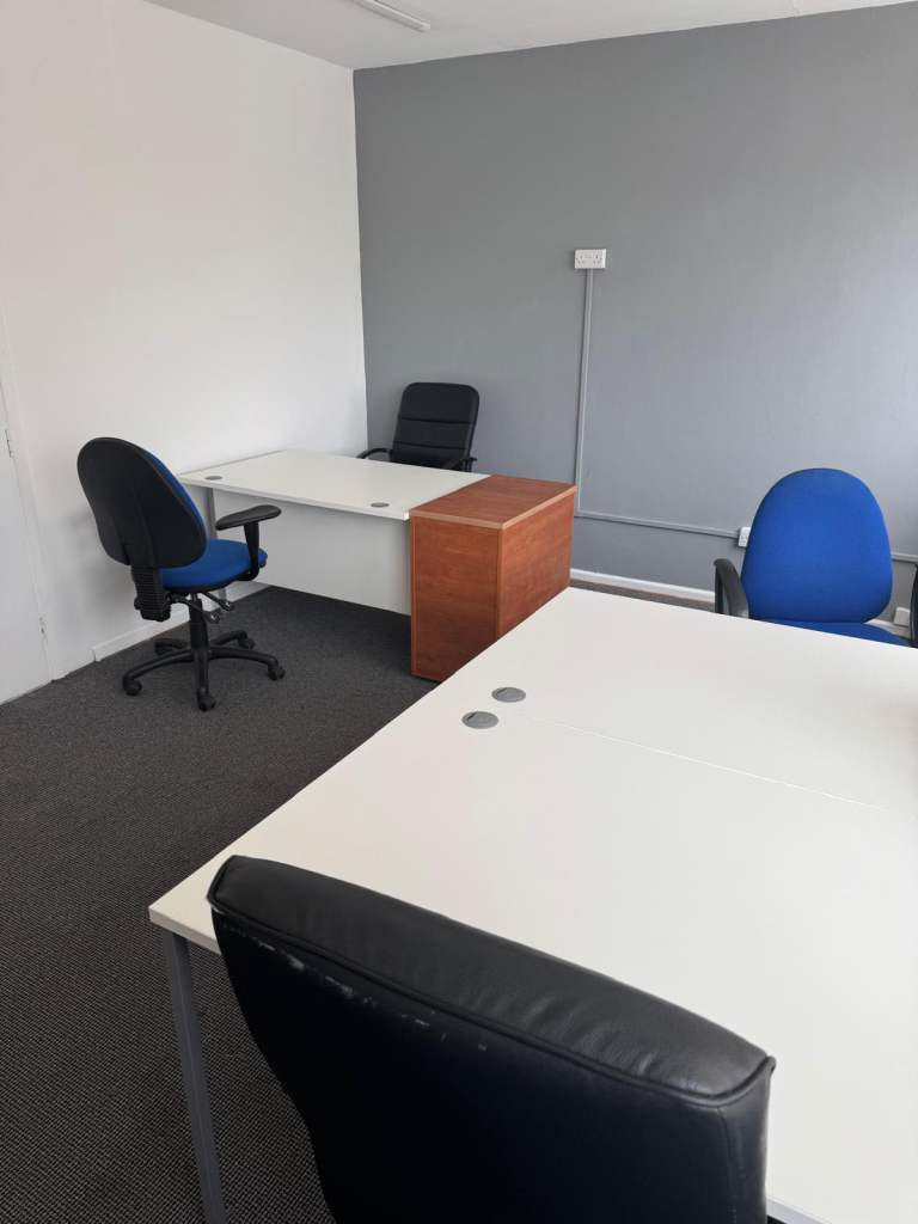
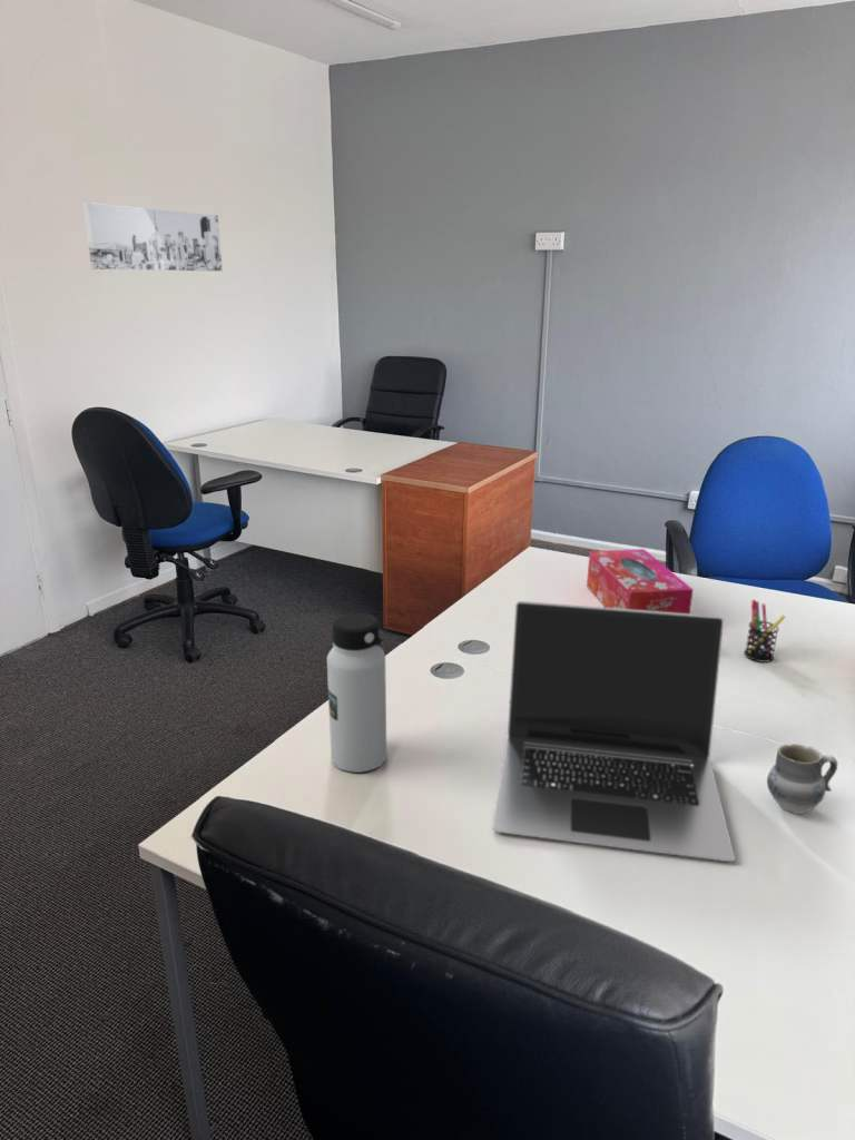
+ tissue box (636, 587)
+ cup (802, 778)
+ wall art (159, 239)
+ water bottle (356, 690)
+ laptop (613, 718)
+ pen holder (759, 630)
